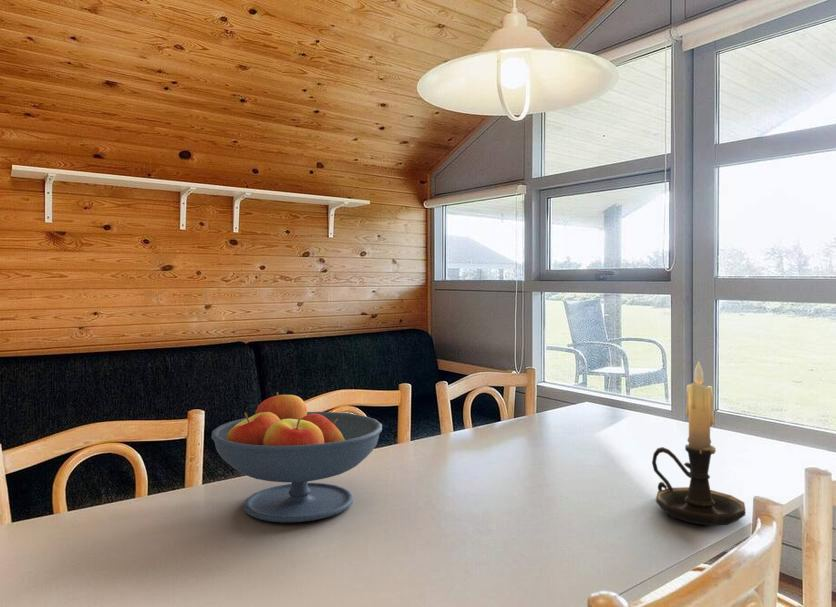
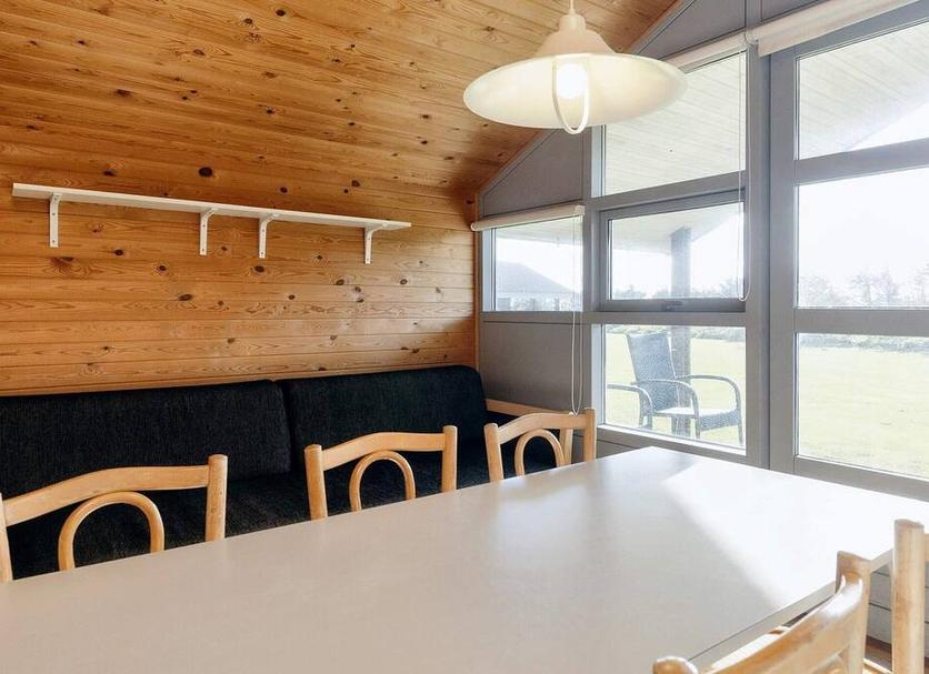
- fruit bowl (299, 451)
- candle holder (689, 434)
